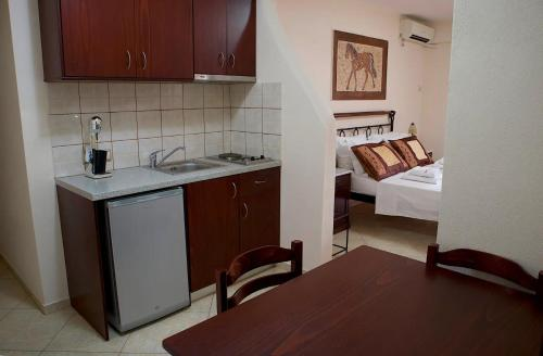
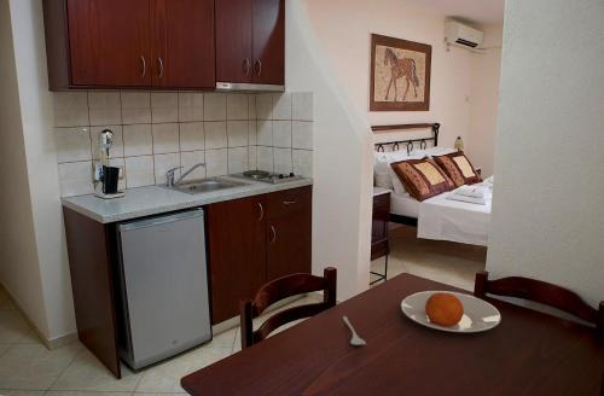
+ spoon (352, 328)
+ plate (449, 305)
